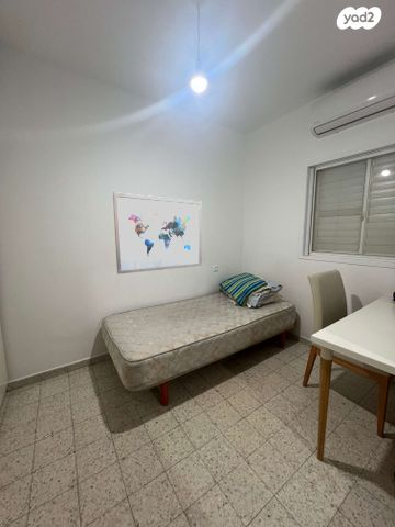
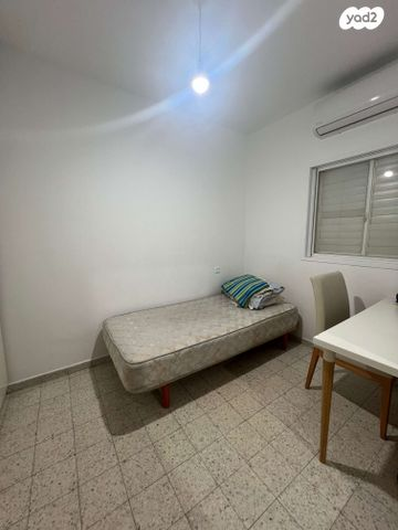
- wall art (163, 234)
